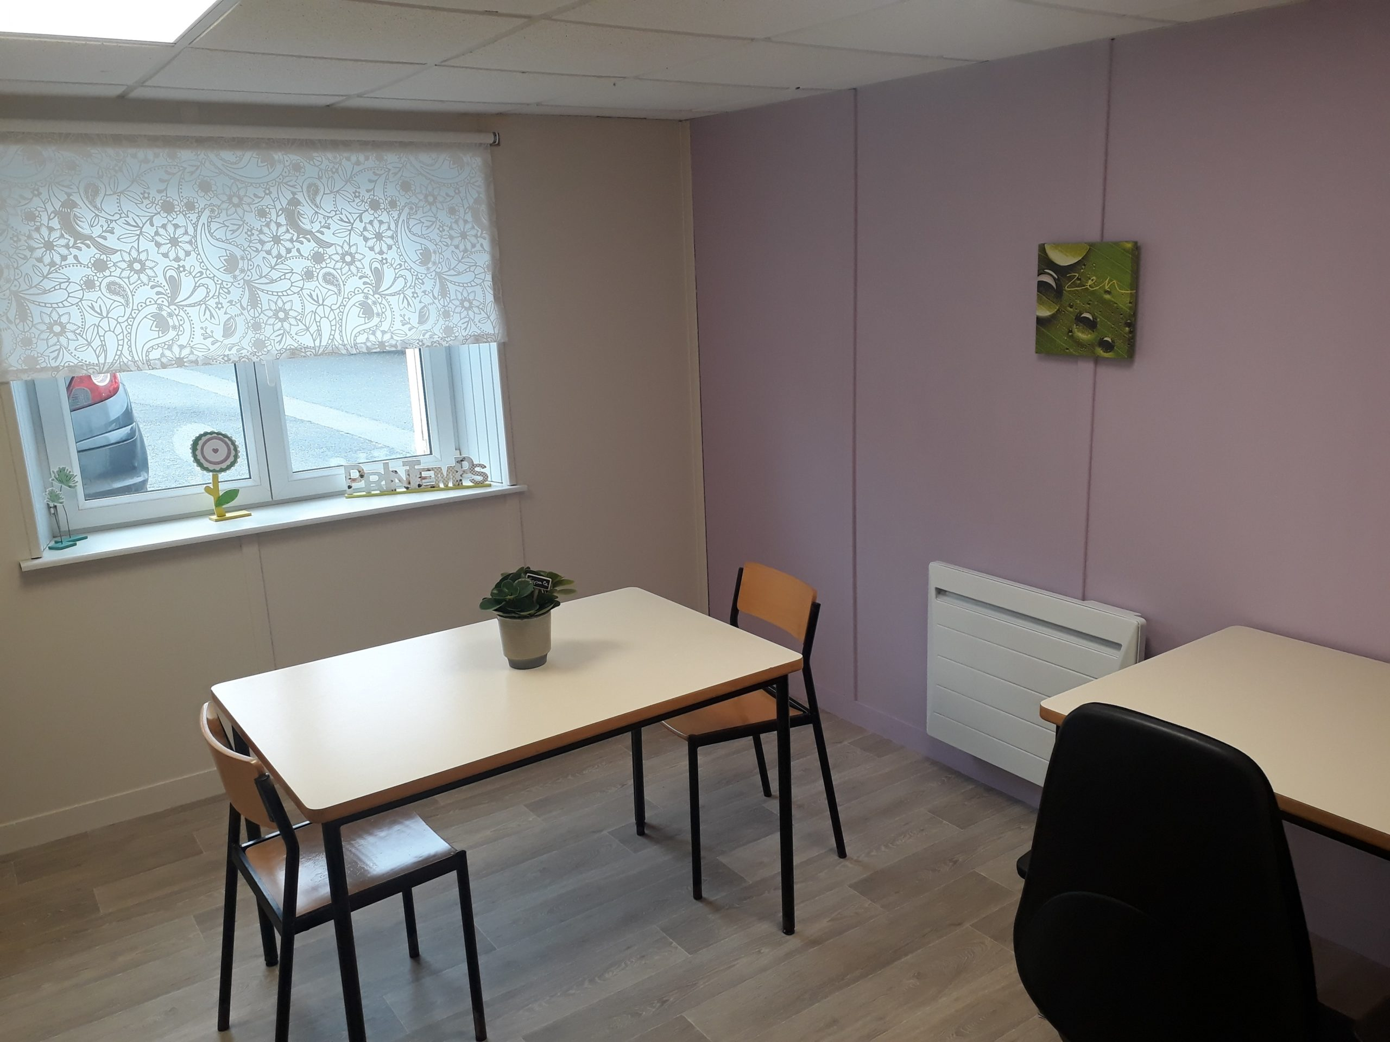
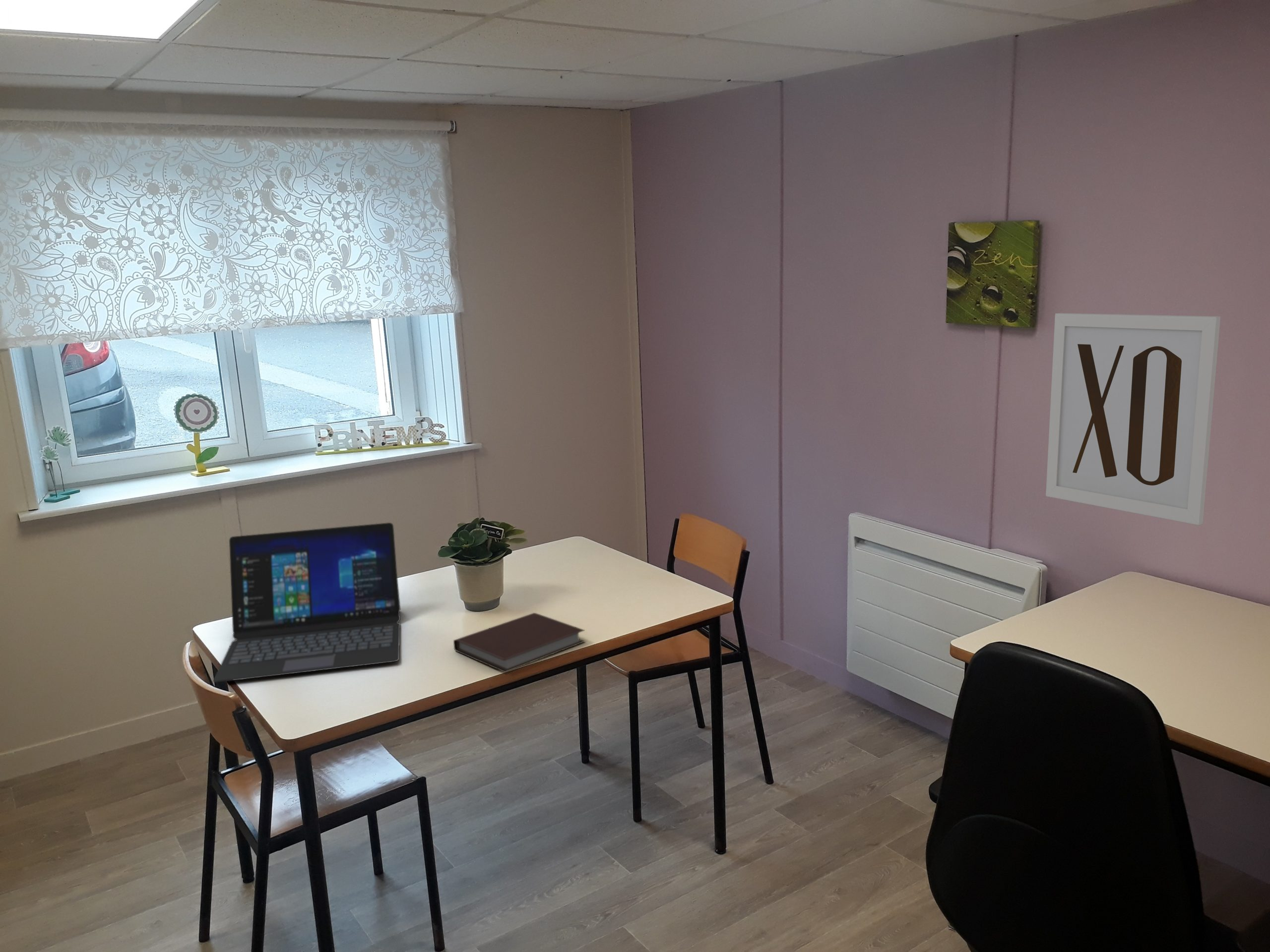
+ laptop (310, 595)
+ notebook (519, 640)
+ wall art (1126, 414)
